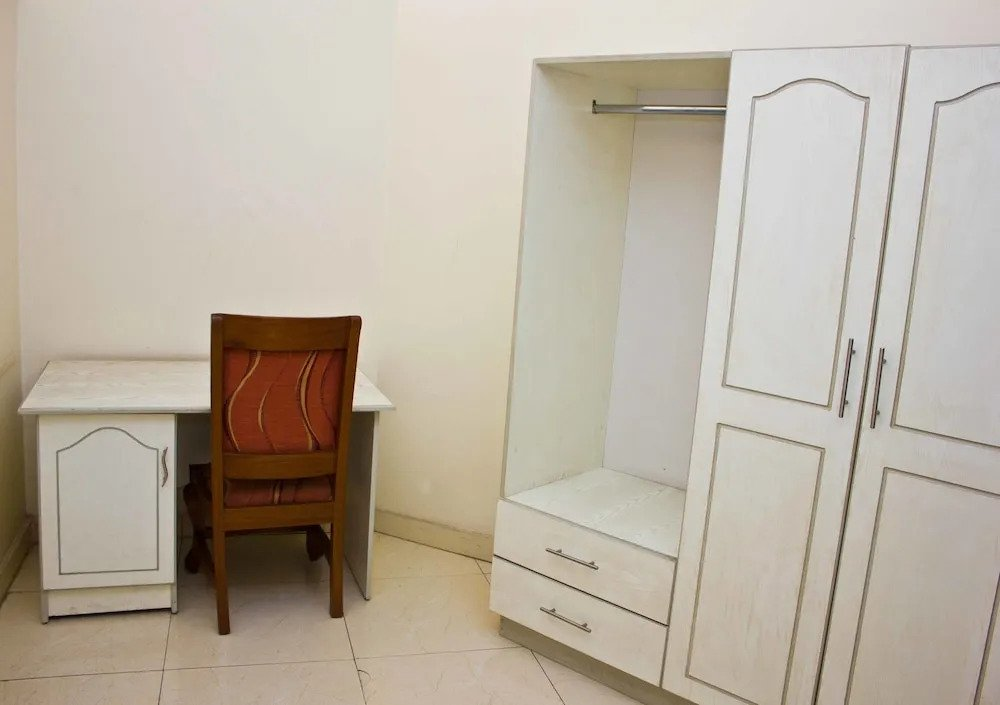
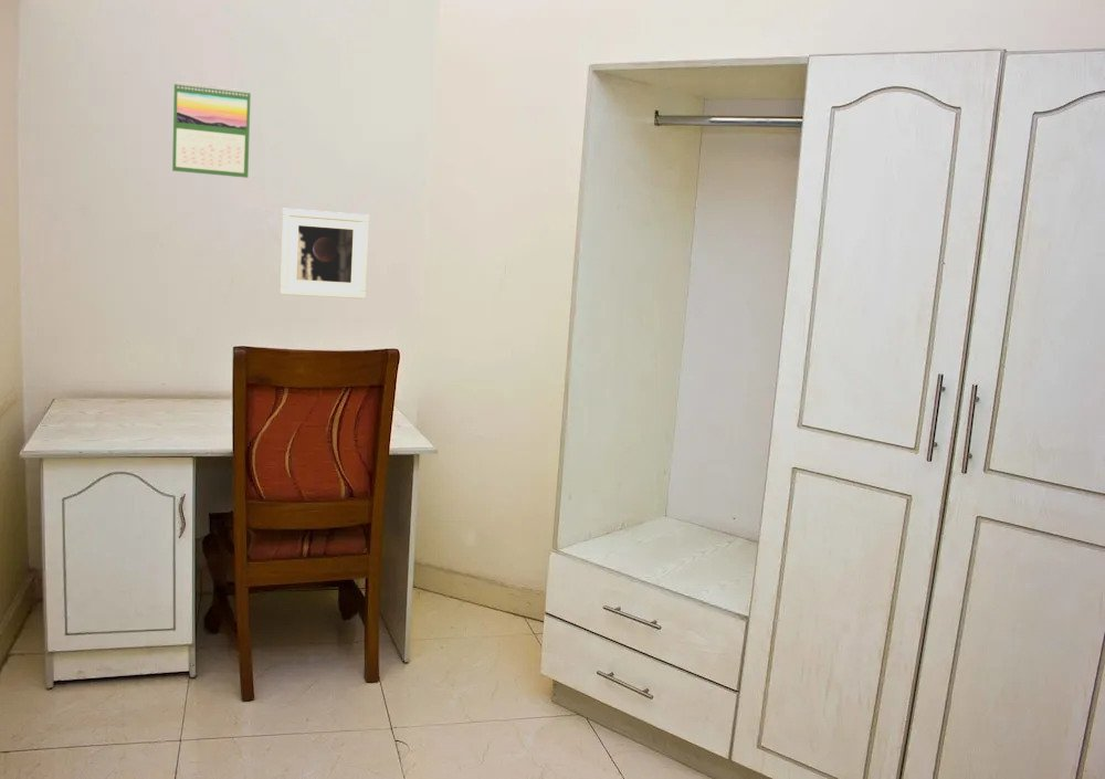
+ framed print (325, 254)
+ calendar (211, 129)
